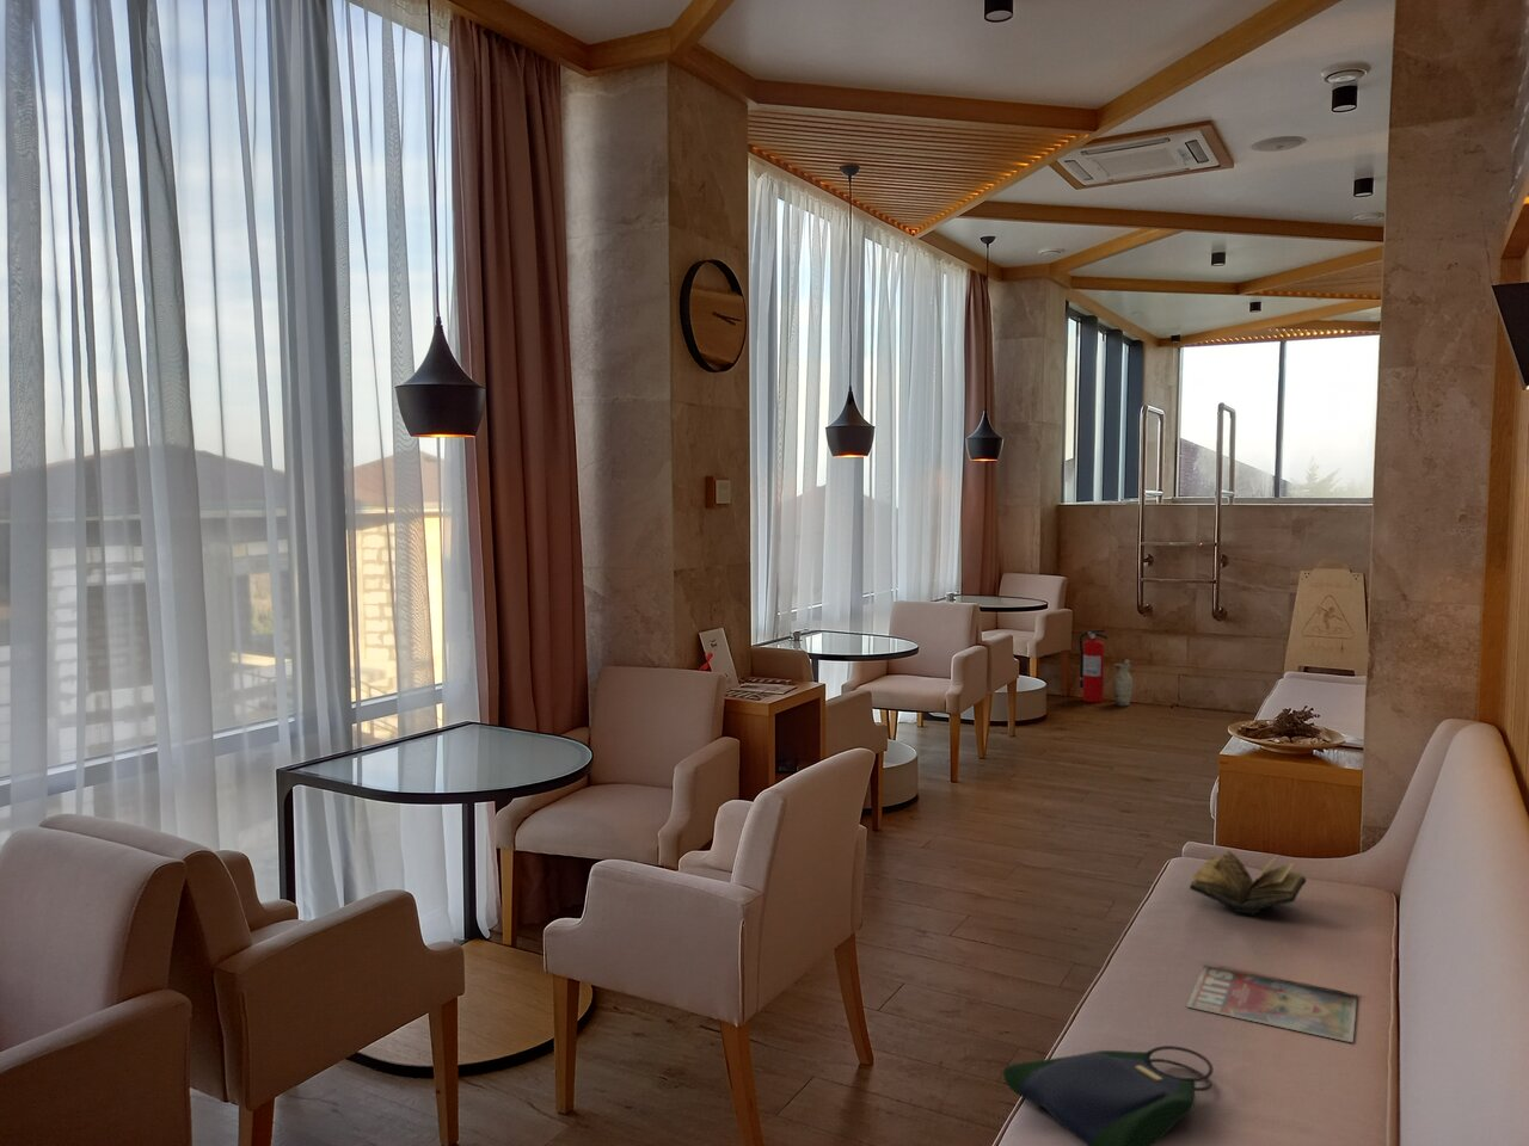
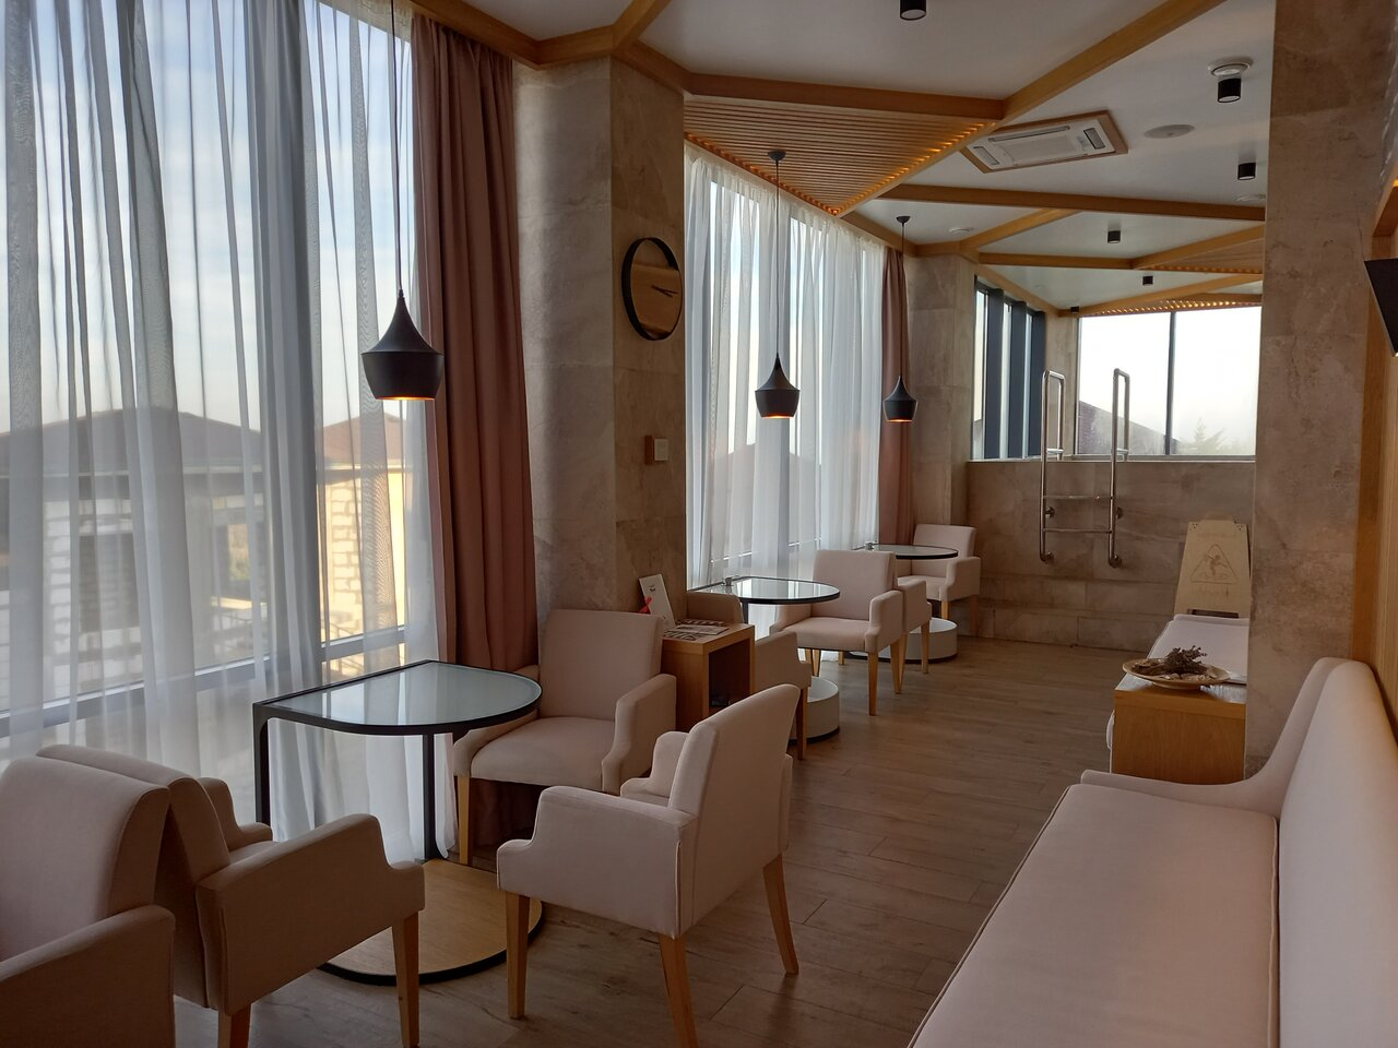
- book (1247, 881)
- handbag (1129, 1082)
- fire extinguisher (1092, 663)
- magazine (1273, 1000)
- ceramic jug (1123, 681)
